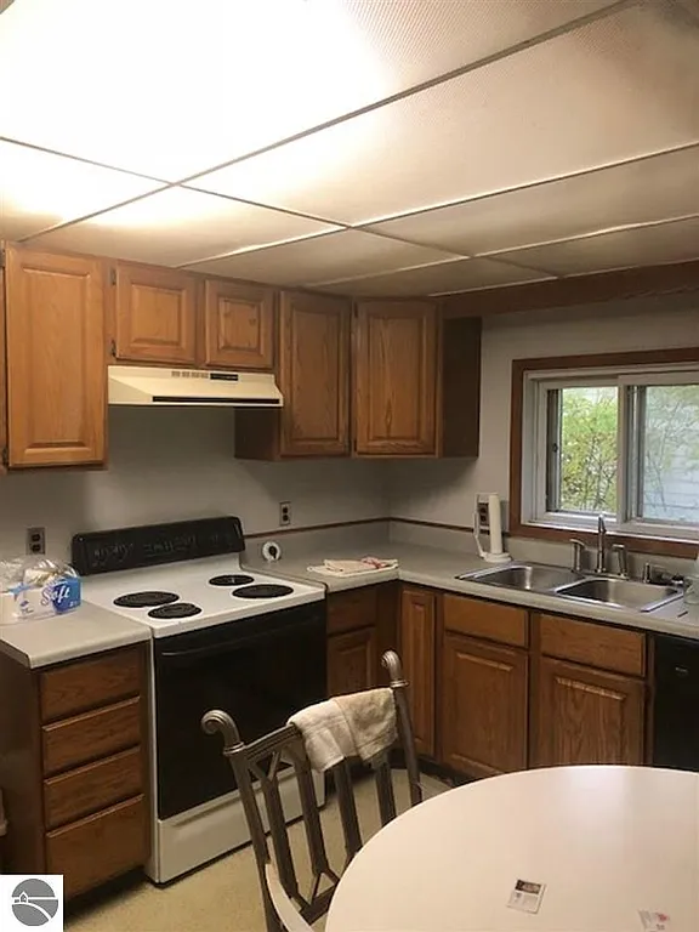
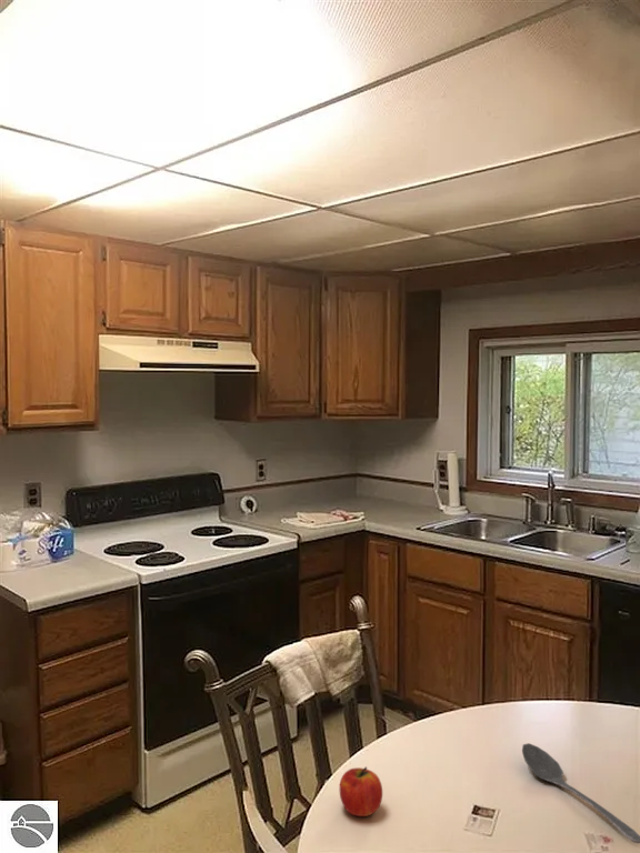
+ stirrer (577, 790)
+ fruit (360, 789)
